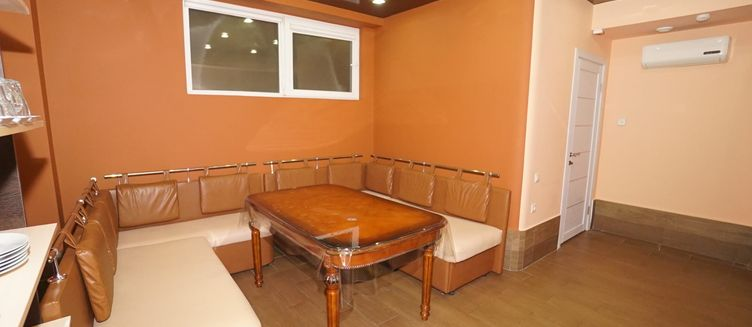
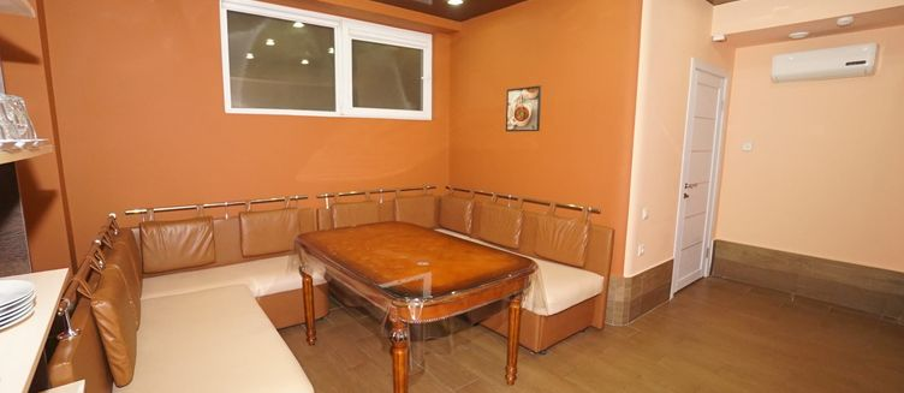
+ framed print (522, 109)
